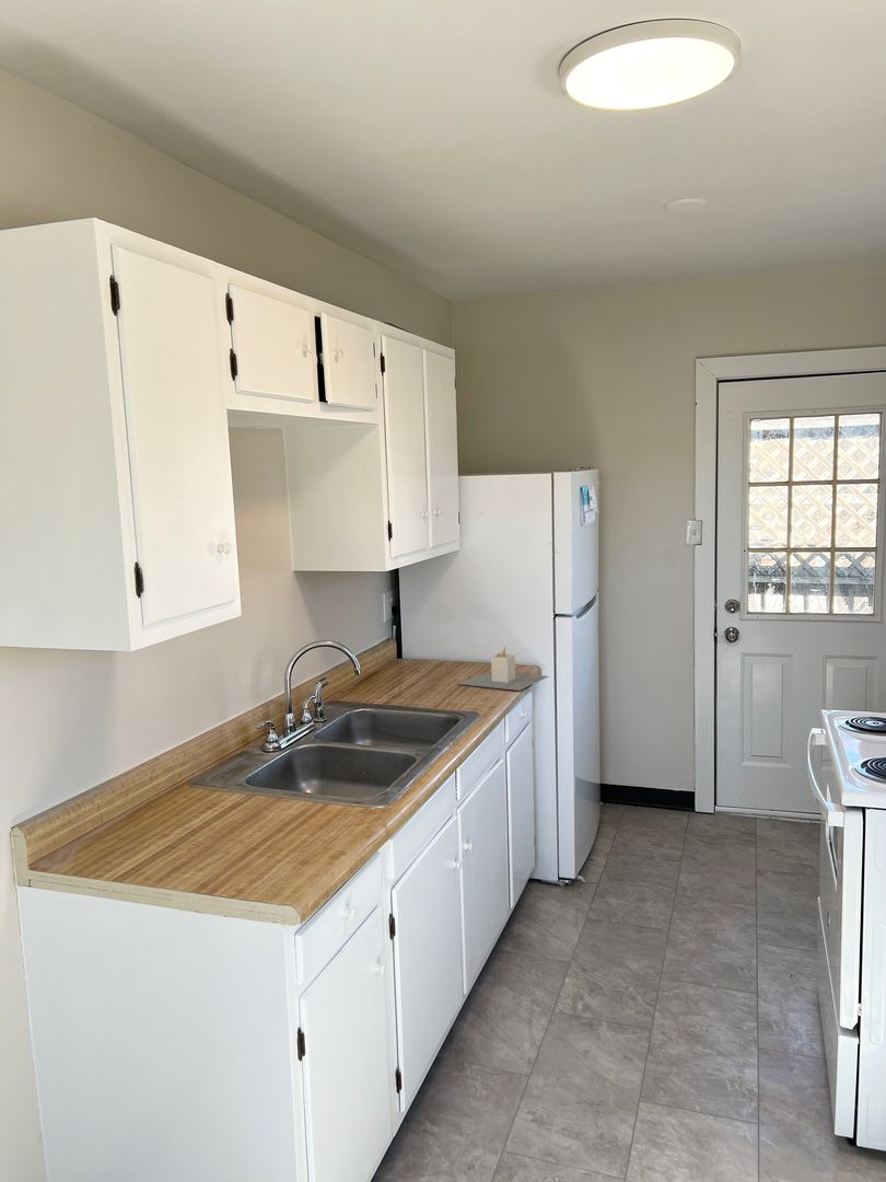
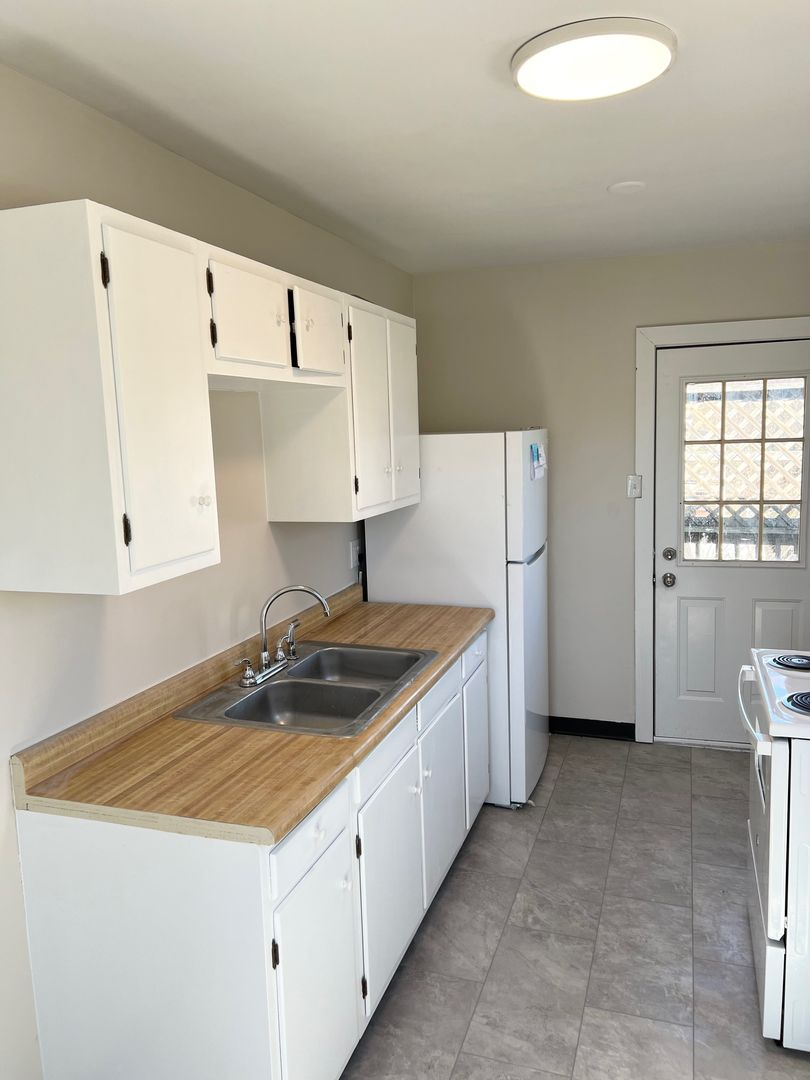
- utensil holder (503, 663)
